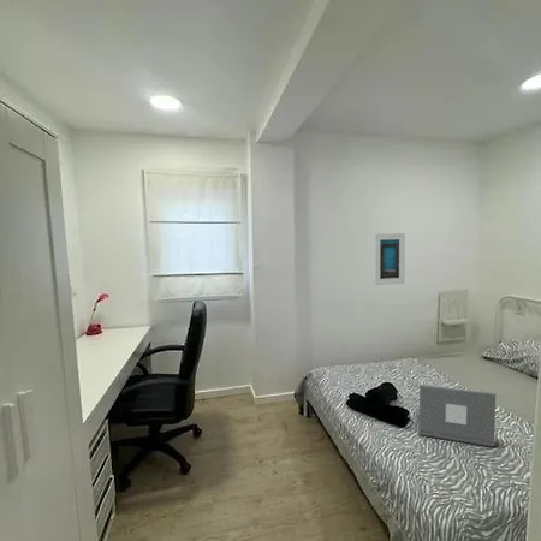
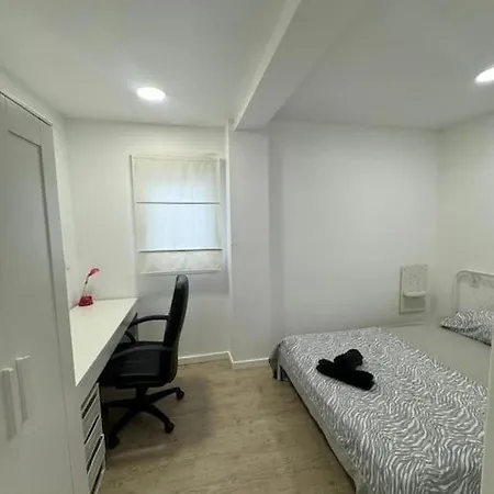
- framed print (388, 258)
- laptop (451, 404)
